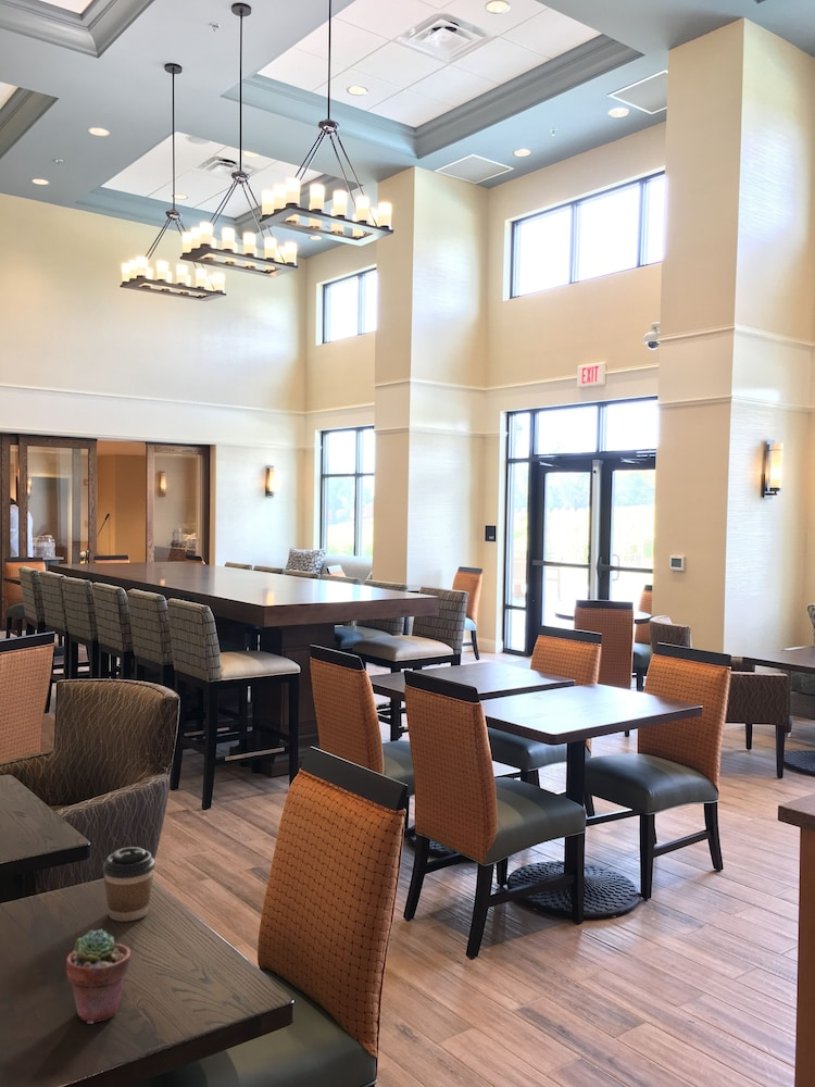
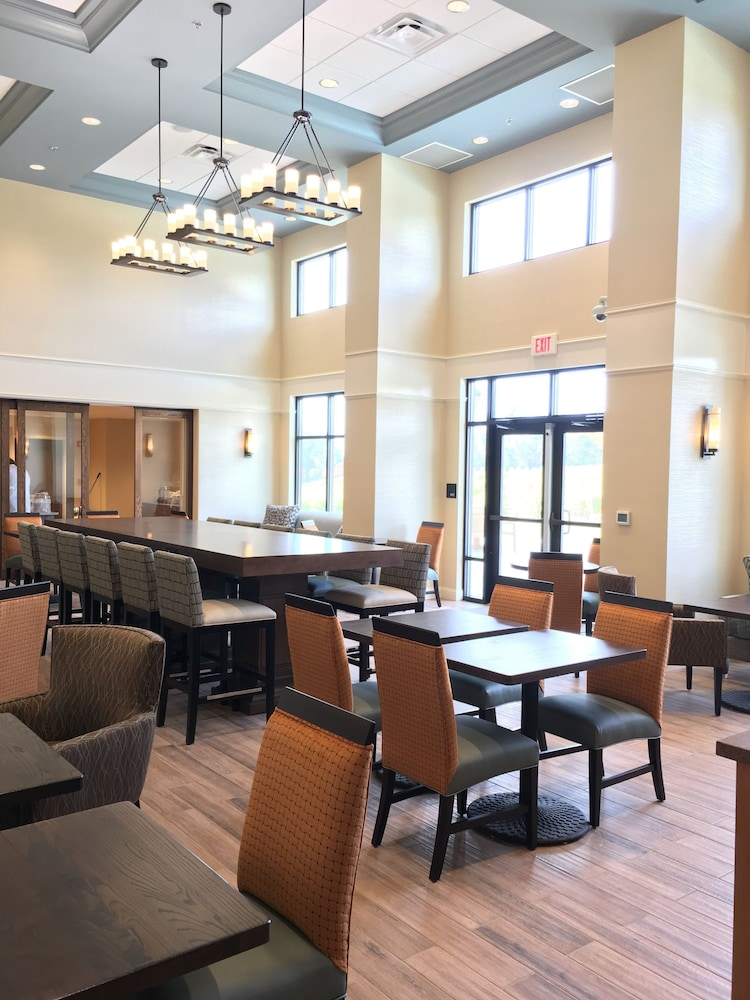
- potted succulent (98, 971)
- coffee cup (128, 880)
